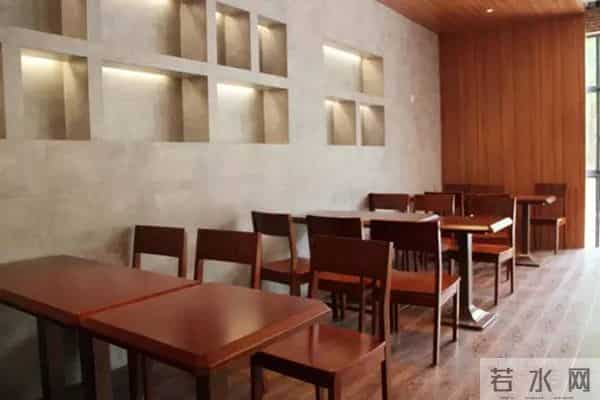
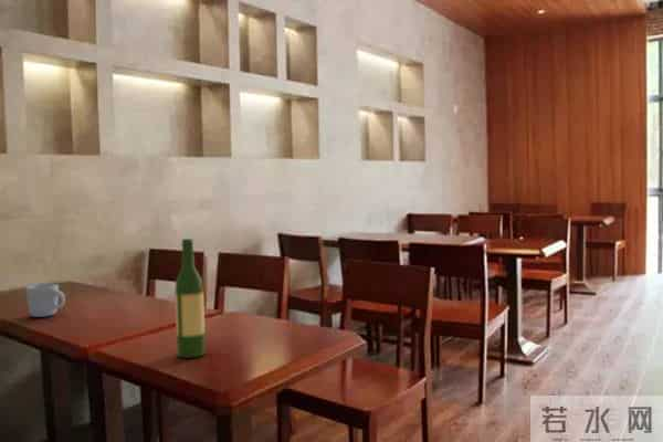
+ mug (46, 301)
+ wine bottle (189, 296)
